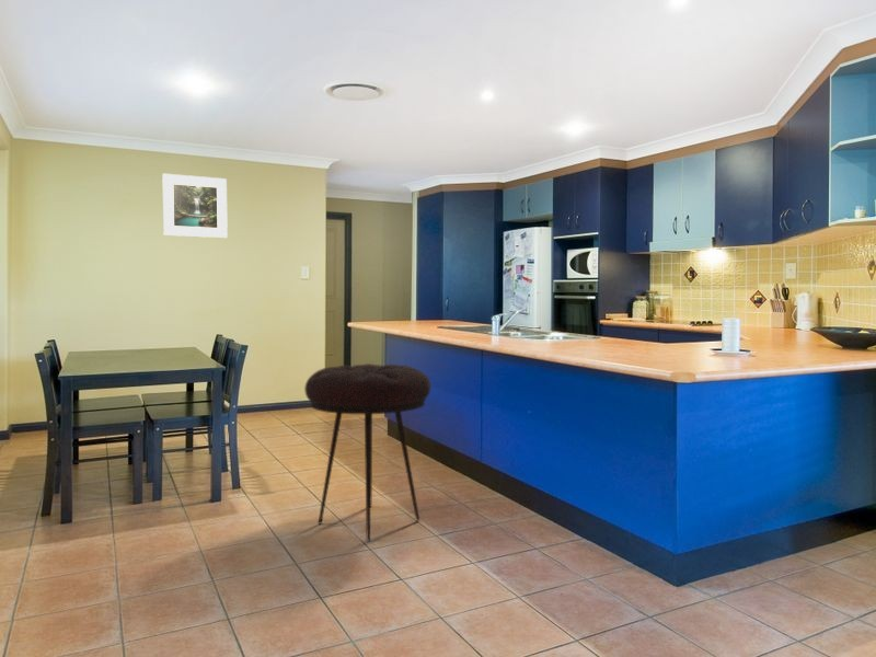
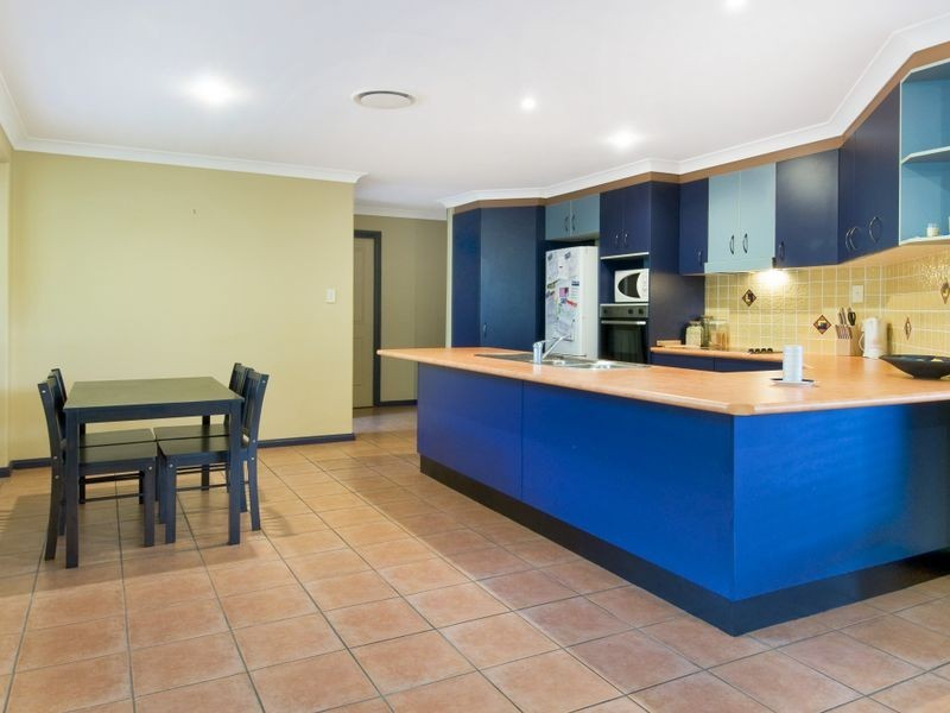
- stool (369, 445)
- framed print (195, 206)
